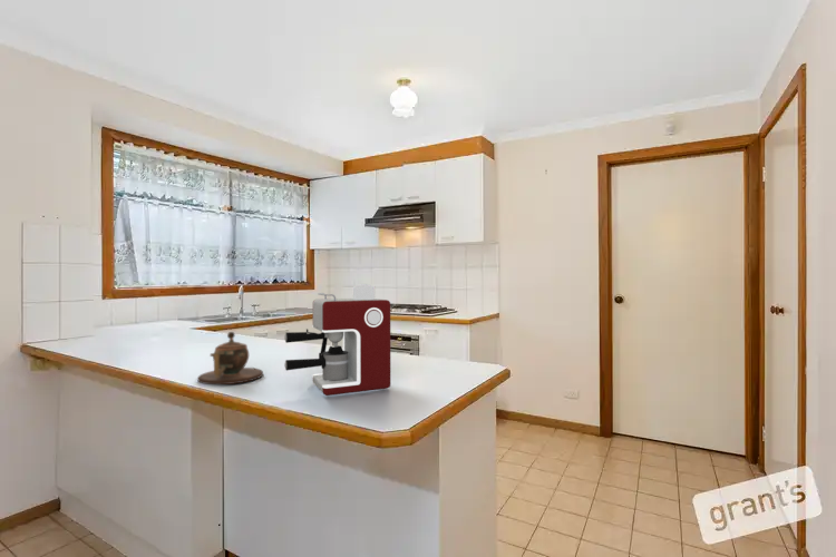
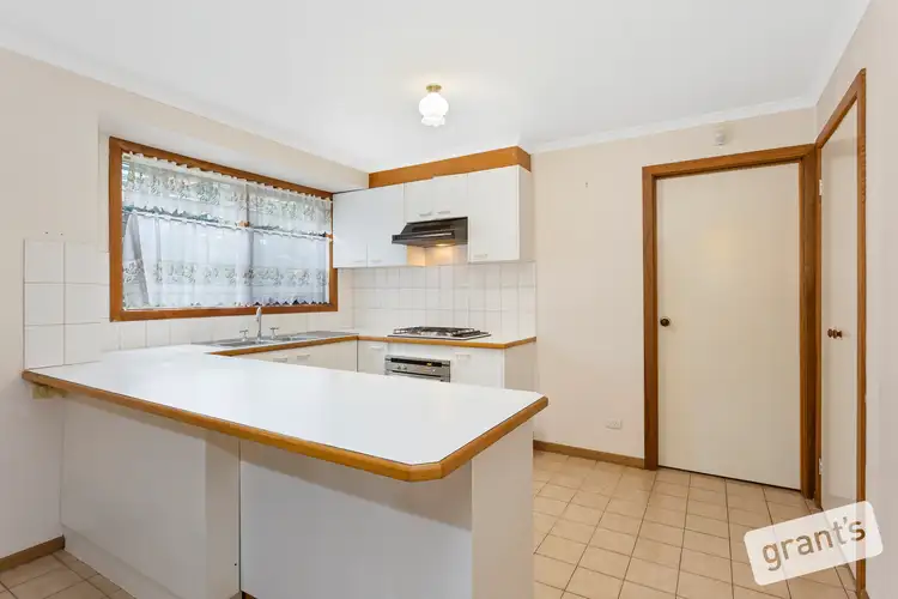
- coffee maker (336, 336)
- teapot (231, 354)
